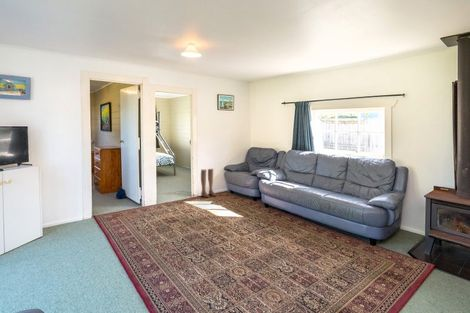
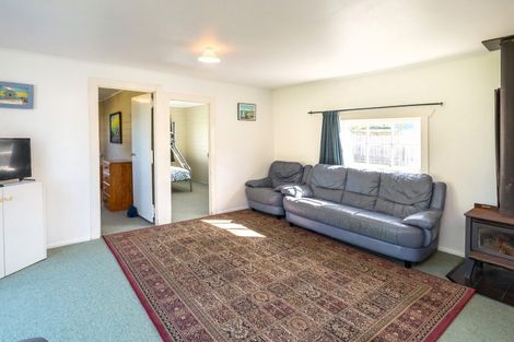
- boots (209, 182)
